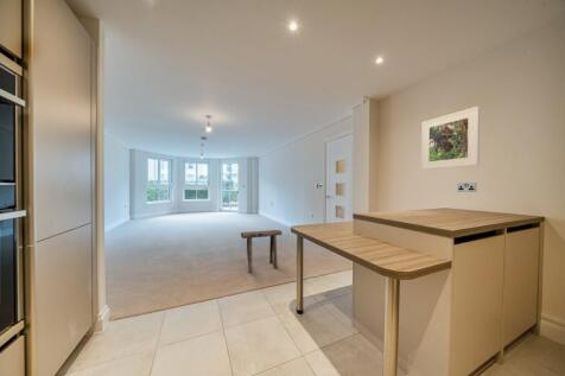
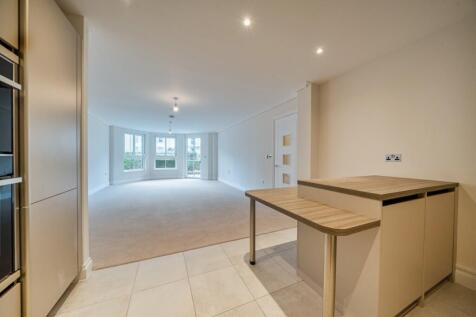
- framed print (446, 141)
- stool (269, 249)
